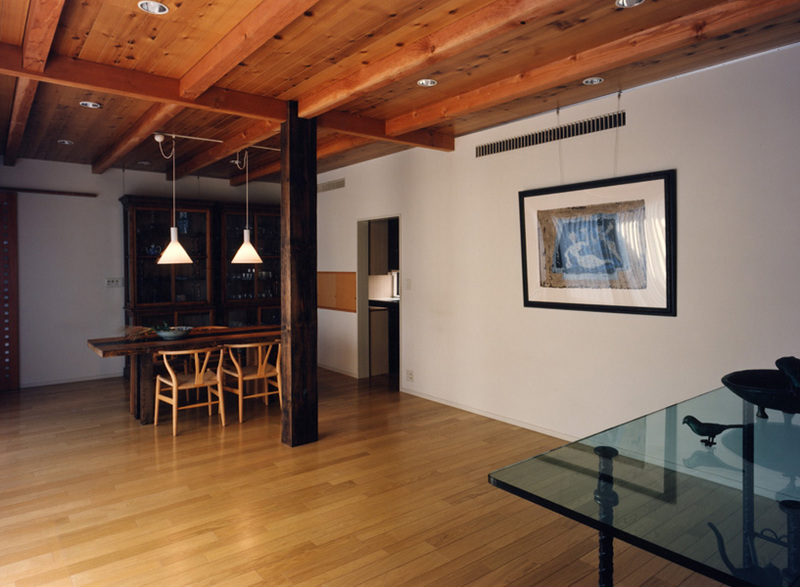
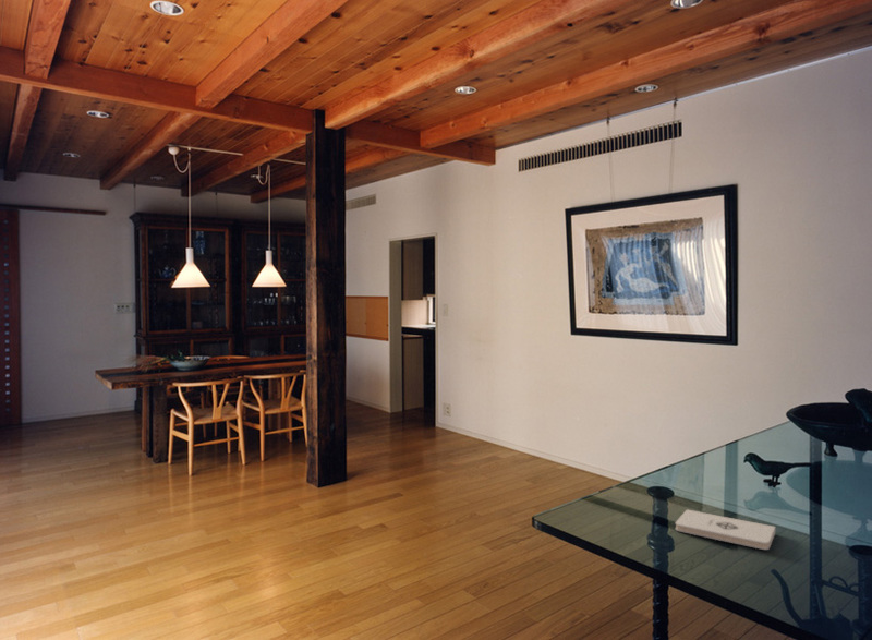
+ notepad (724, 528)
